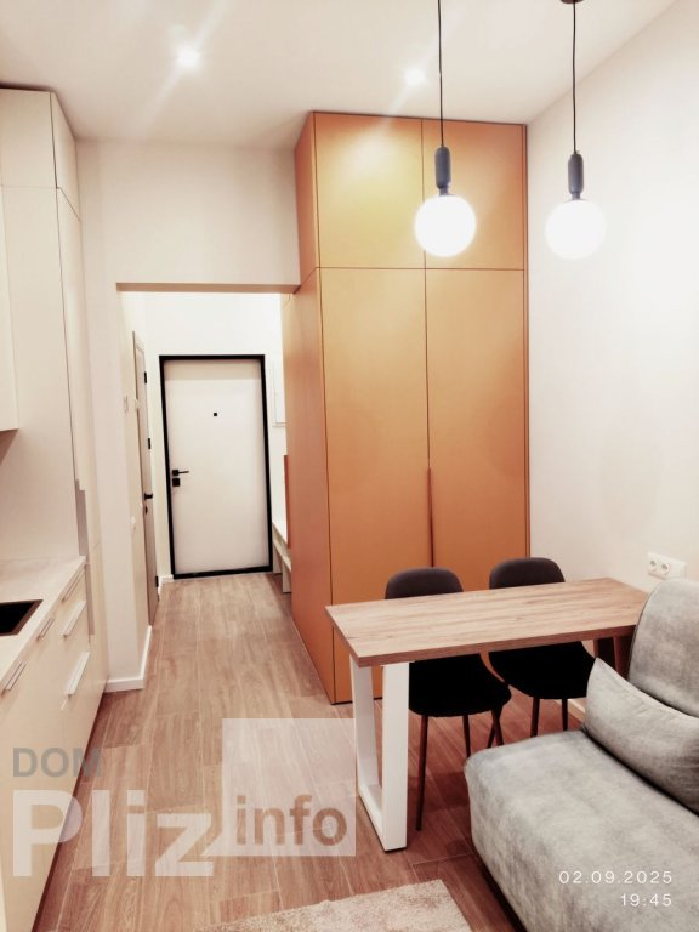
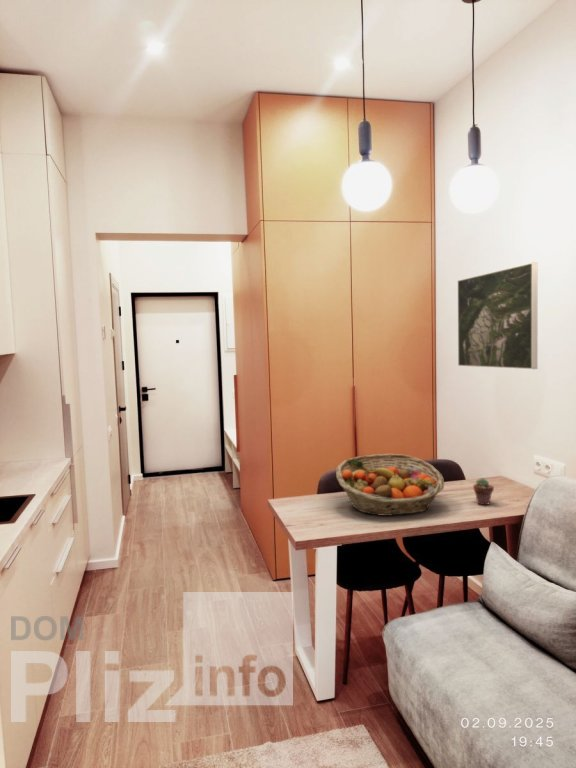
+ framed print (493, 320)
+ potted succulent (483, 490)
+ fruit basket (389, 483)
